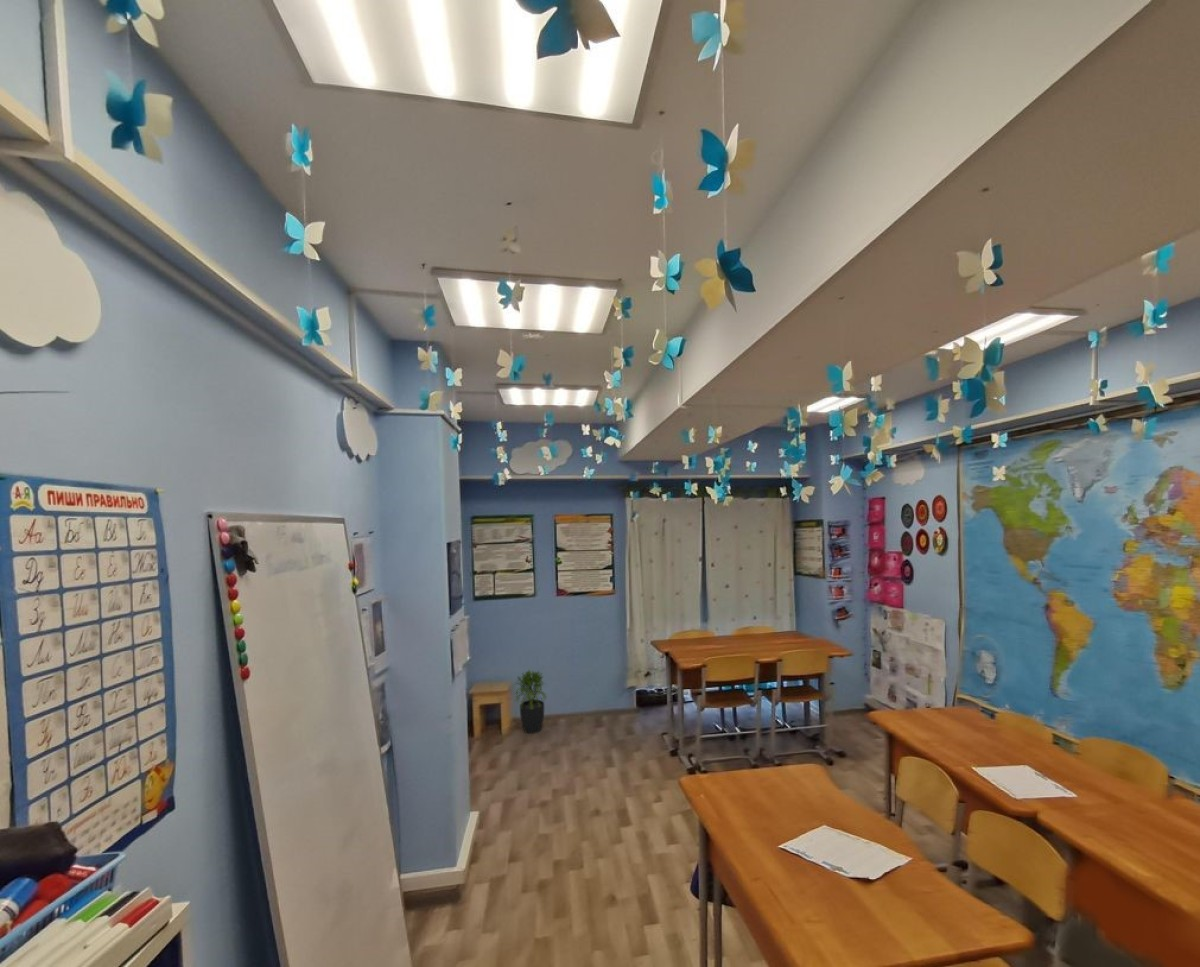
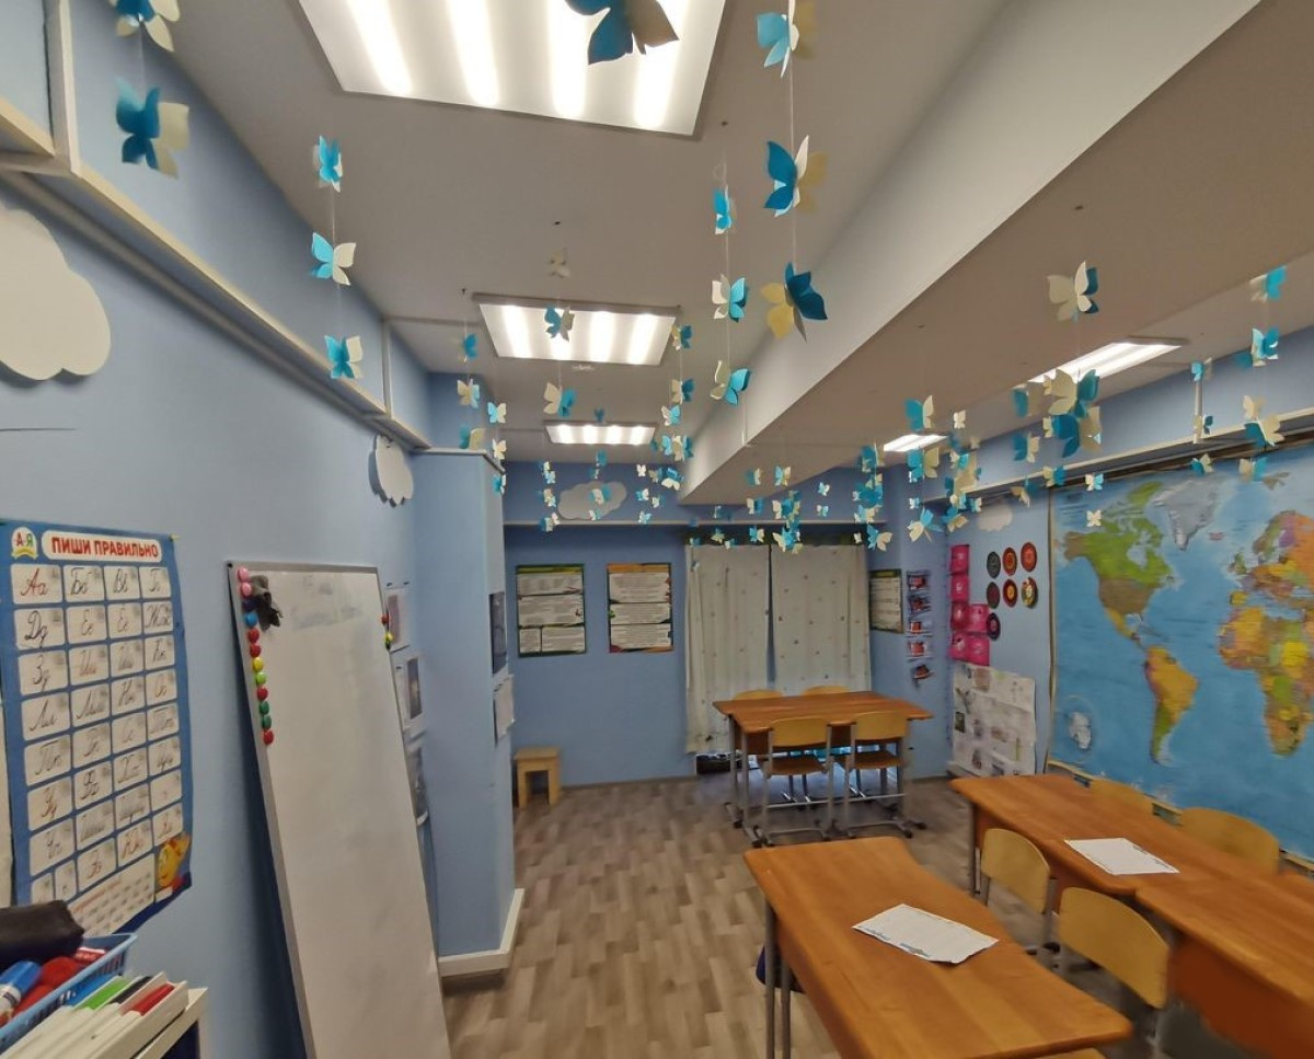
- potted plant (529, 699)
